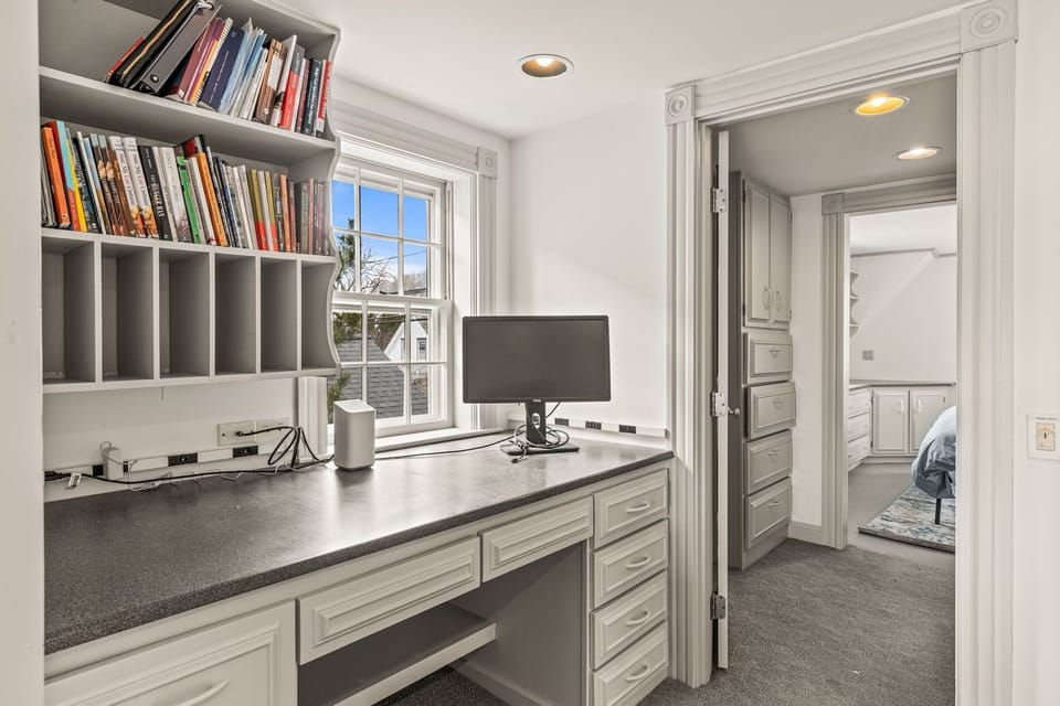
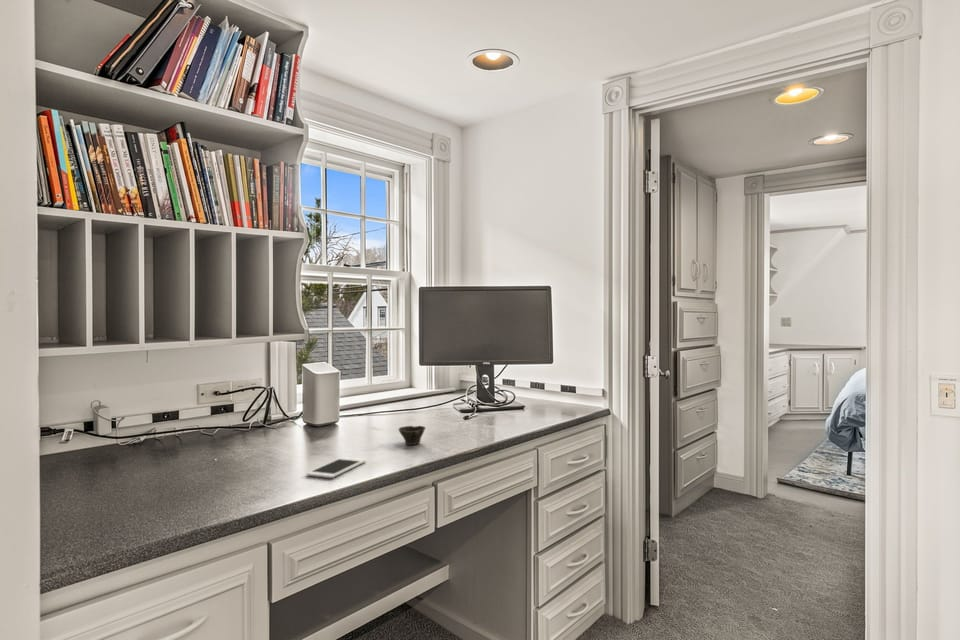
+ cell phone (337, 467)
+ cup (412, 435)
